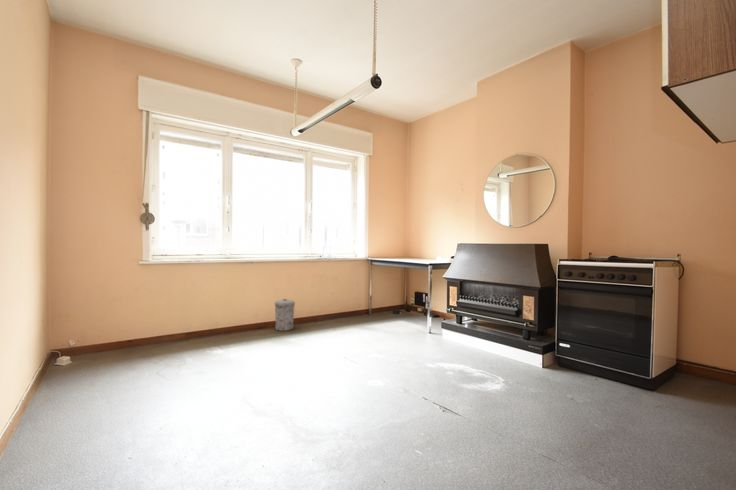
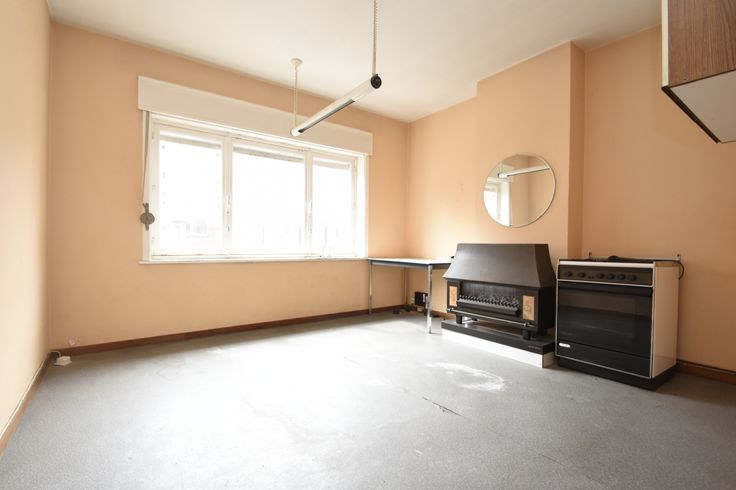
- trash can (284, 313)
